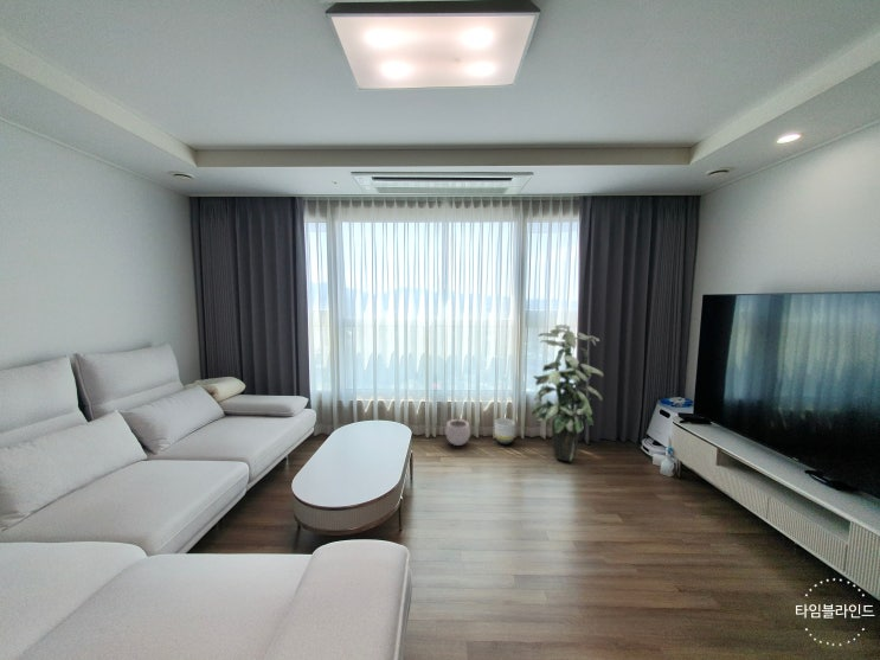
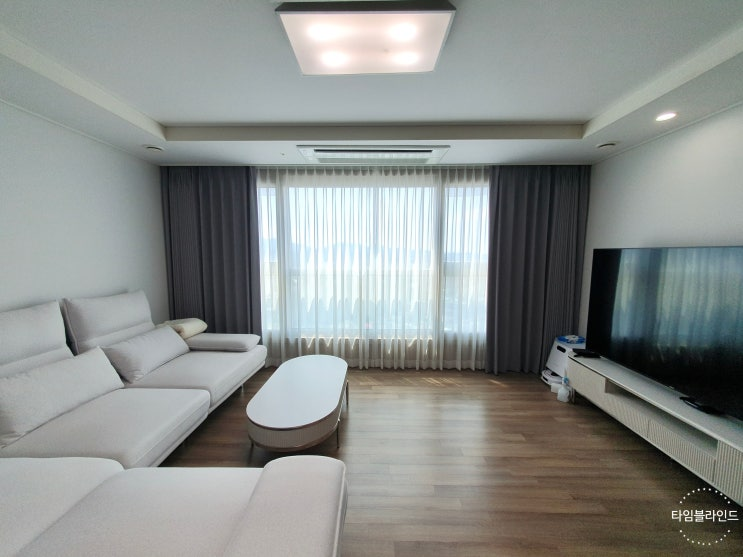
- planter (505, 431)
- plant pot (457, 429)
- indoor plant (564, 390)
